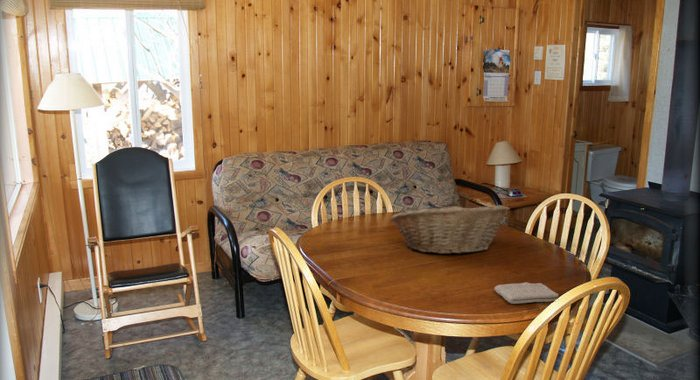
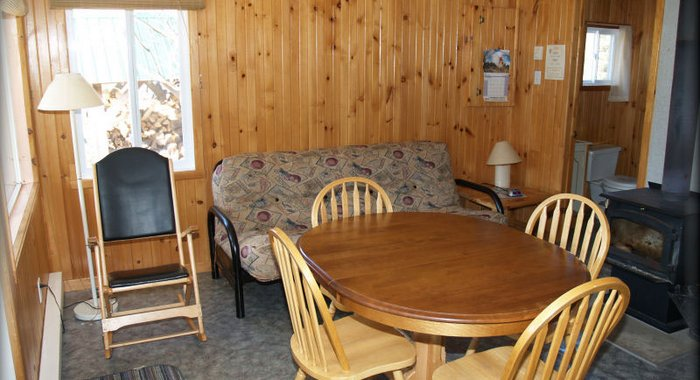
- washcloth (526, 292)
- fruit basket (449, 223)
